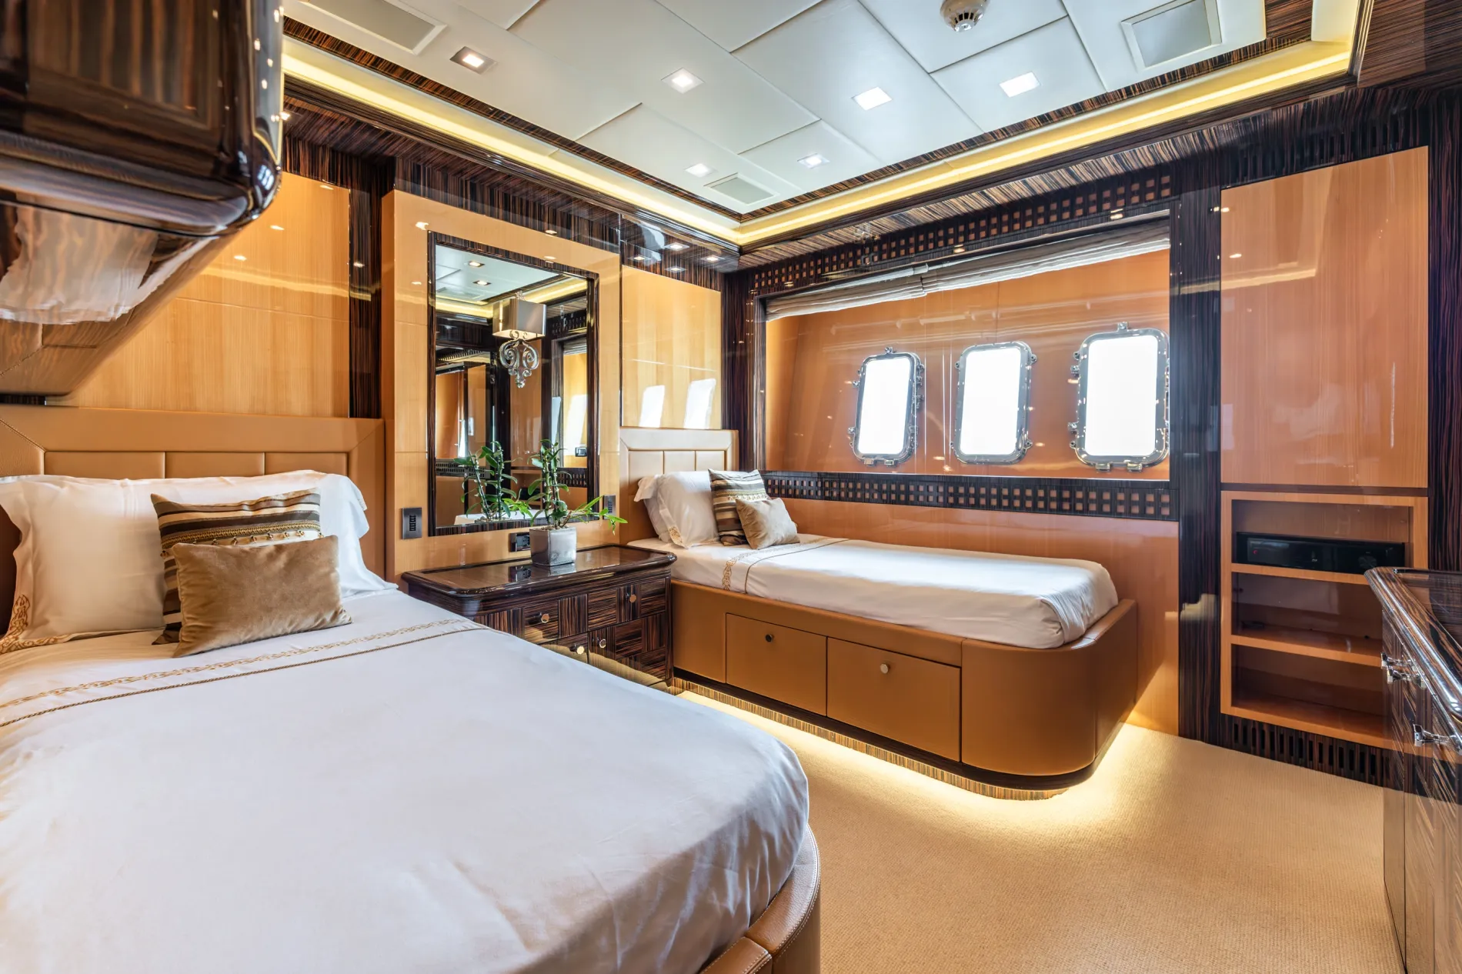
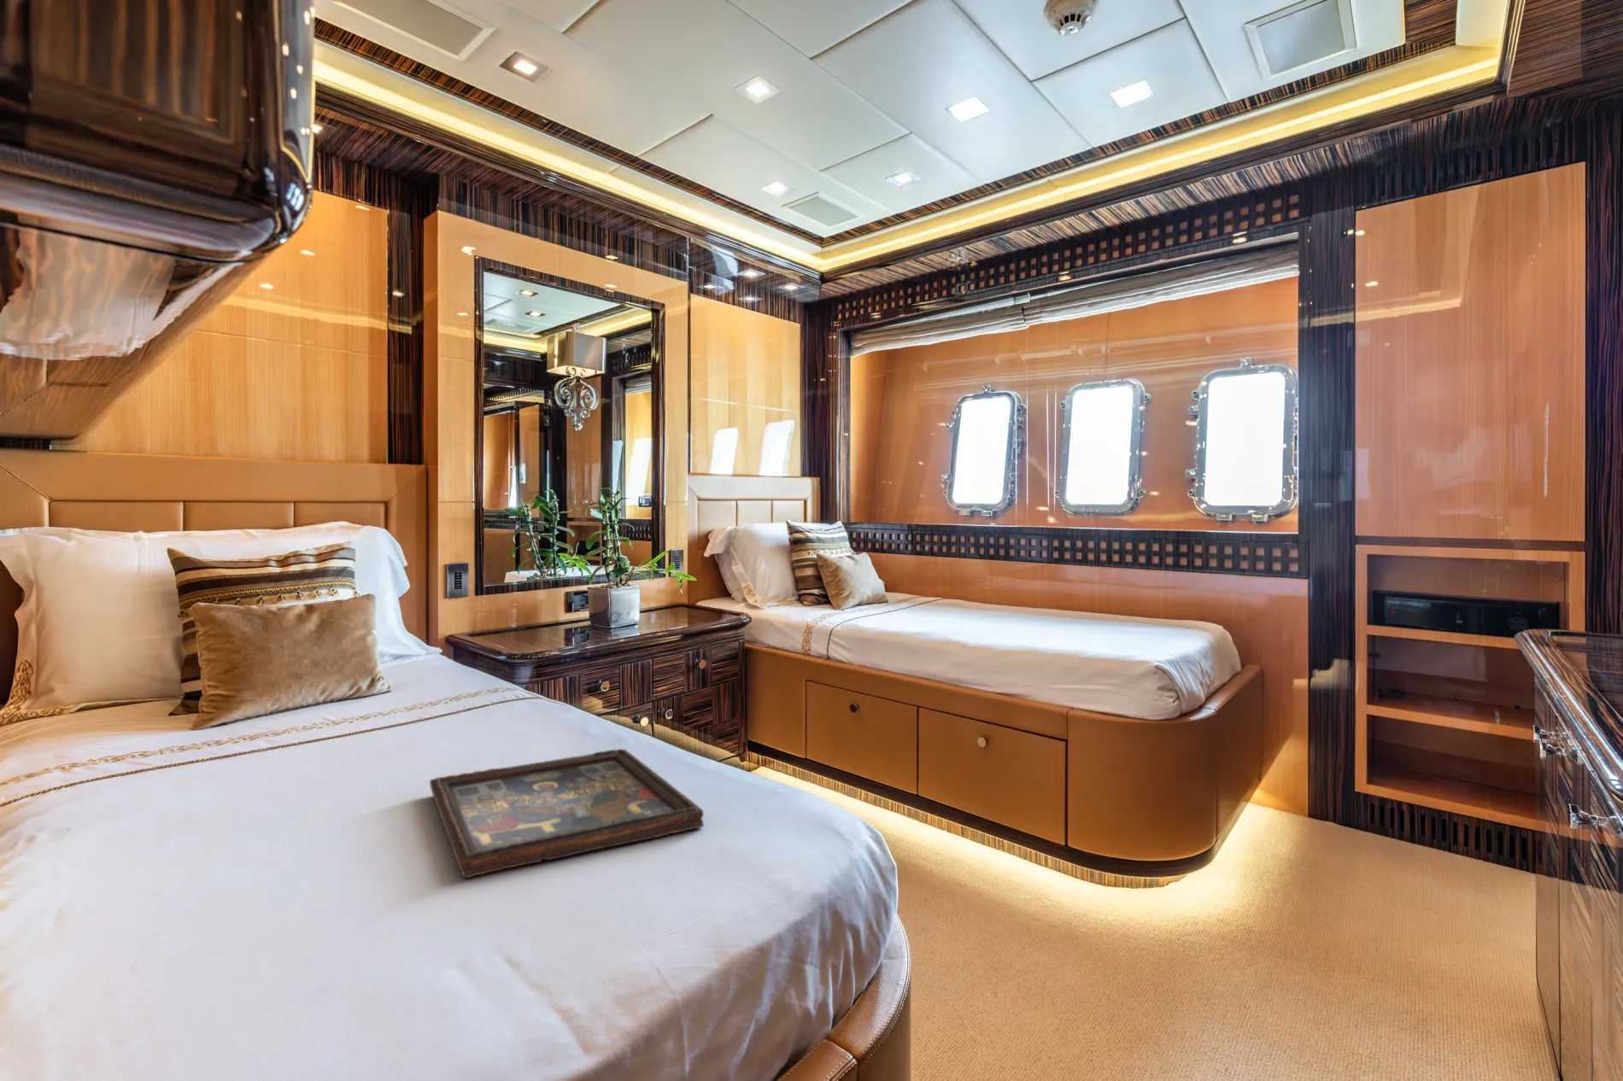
+ decorative tray (559, 799)
